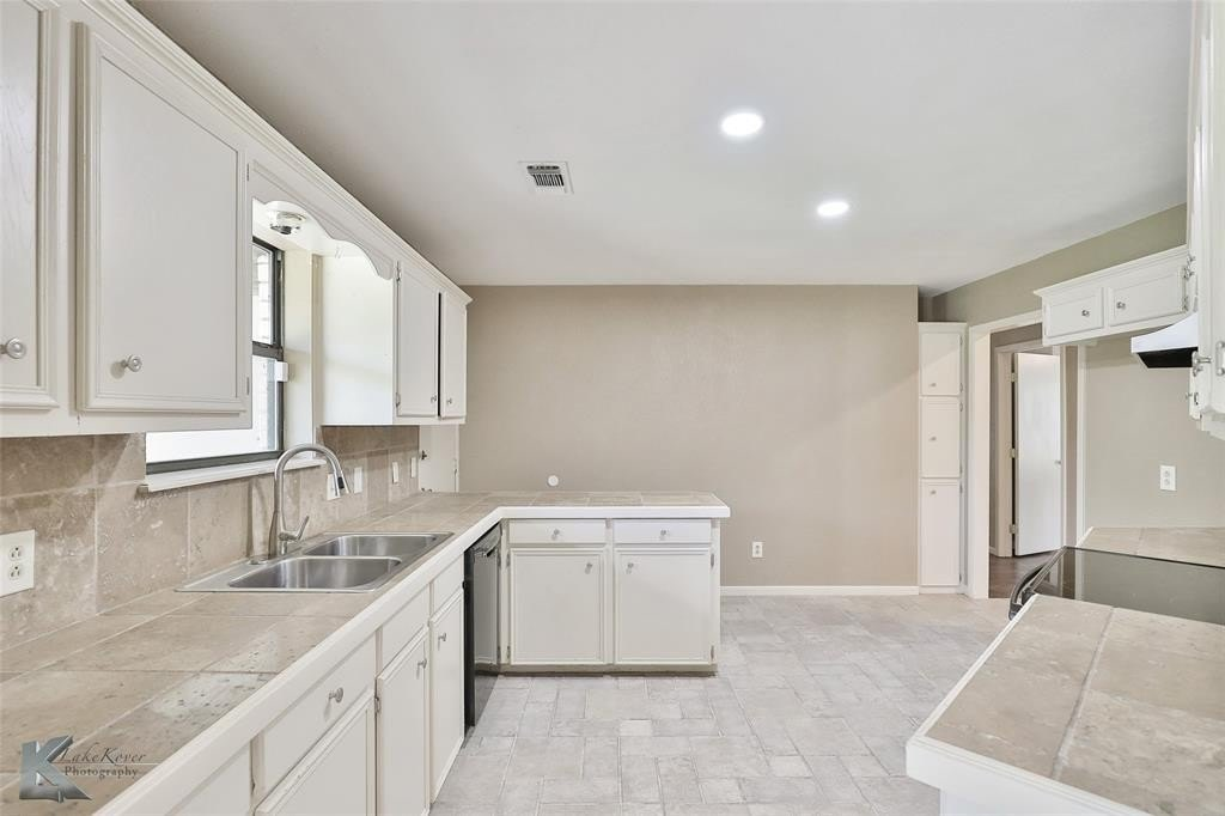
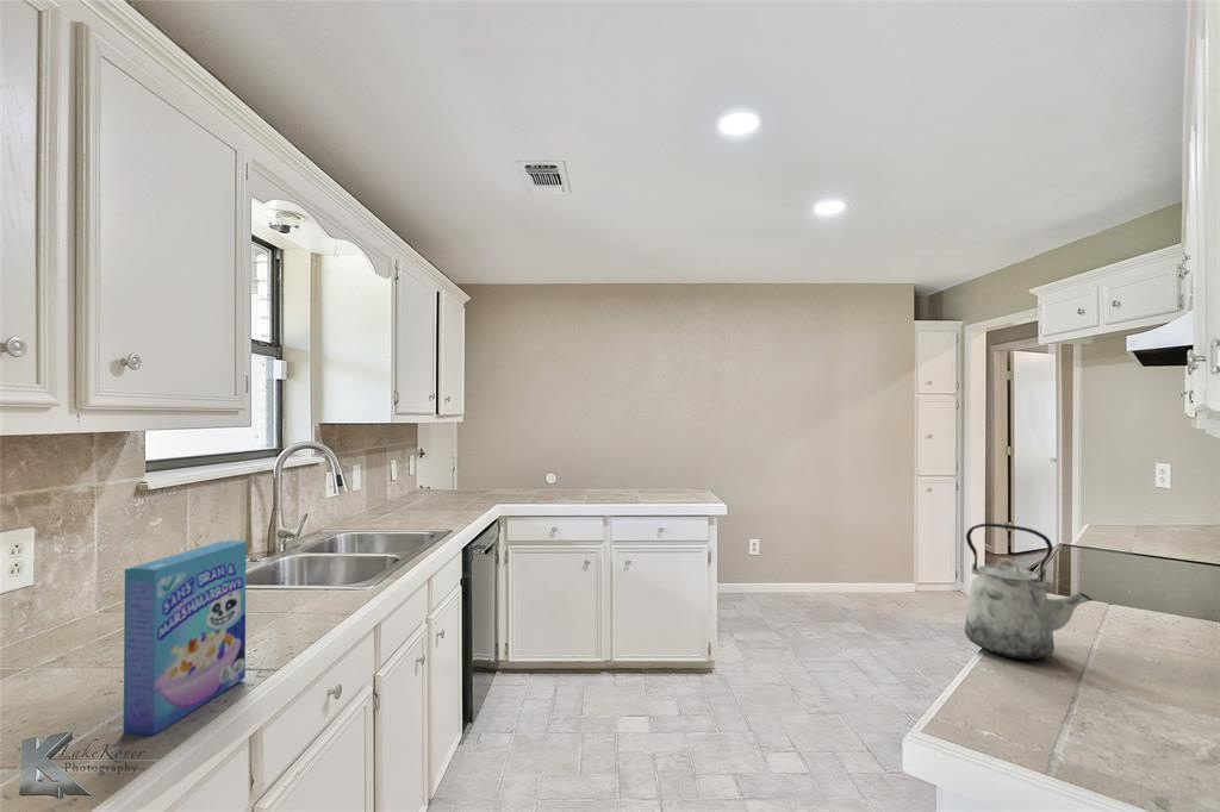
+ kettle (1025, 591)
+ cereal box (189, 627)
